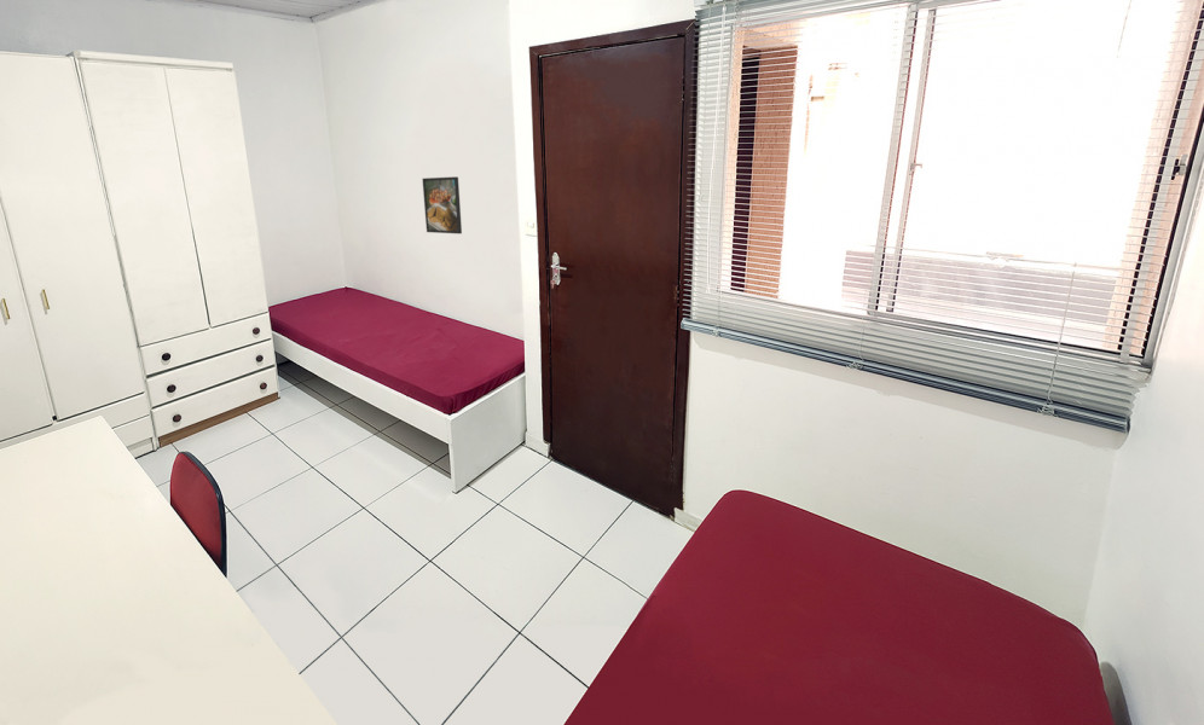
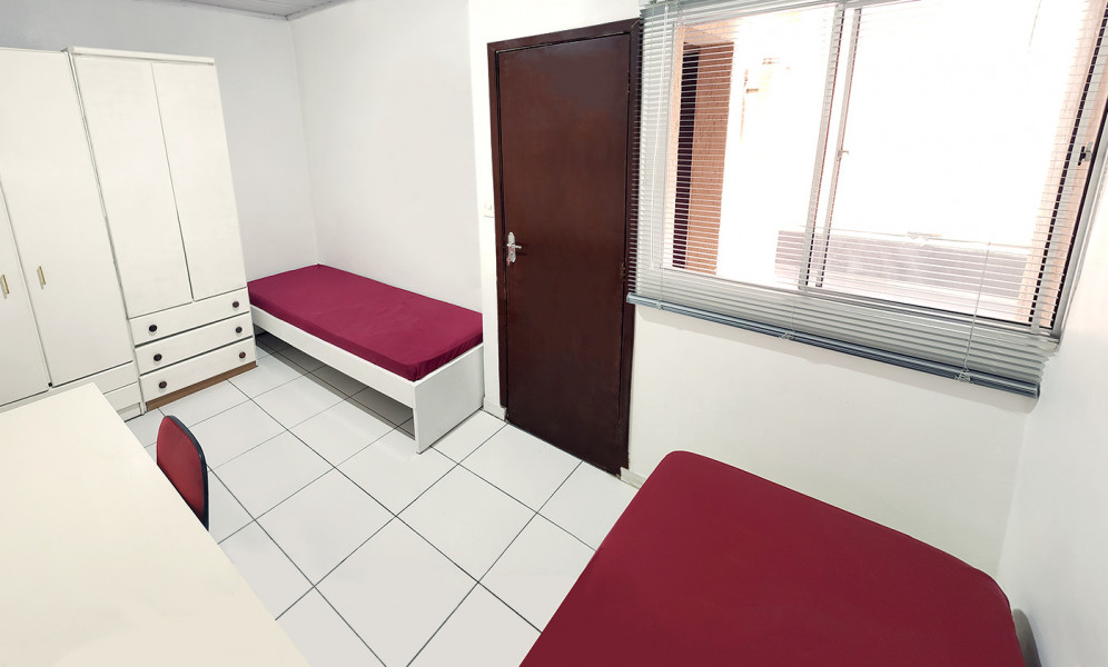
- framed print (441, 205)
